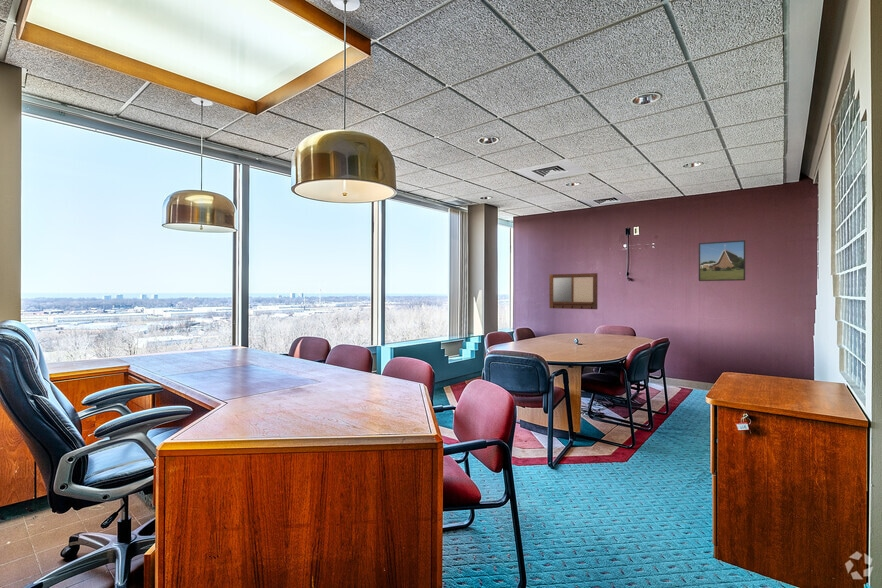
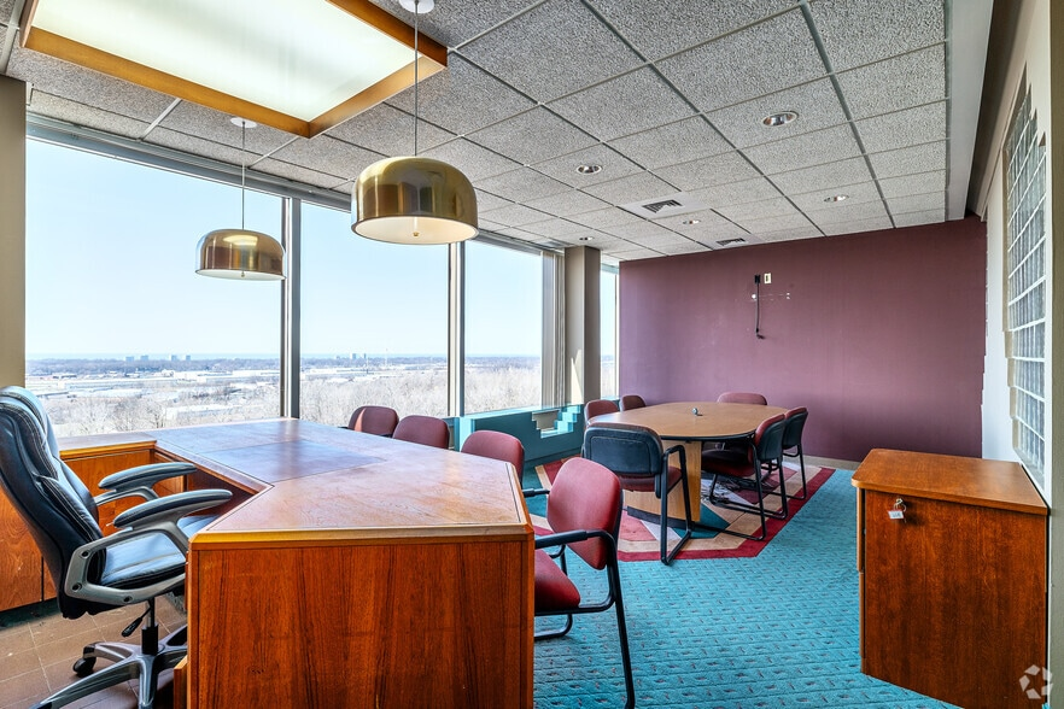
- writing board (571, 291)
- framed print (721, 261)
